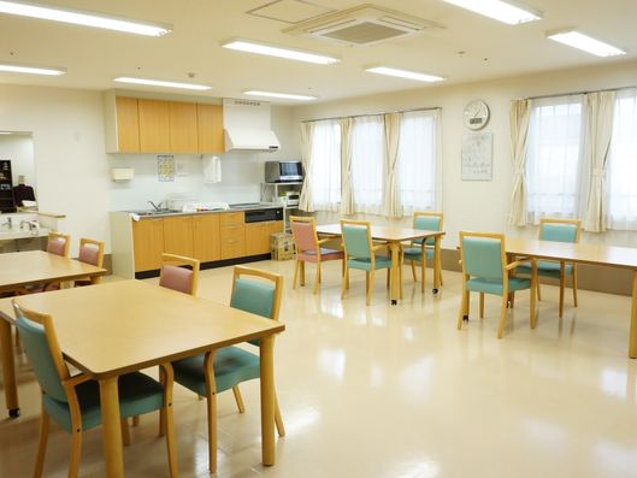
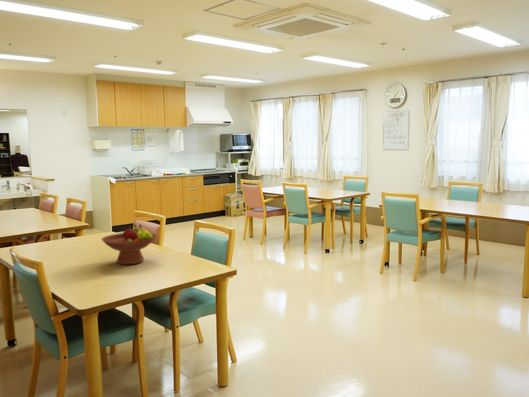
+ fruit bowl (129, 244)
